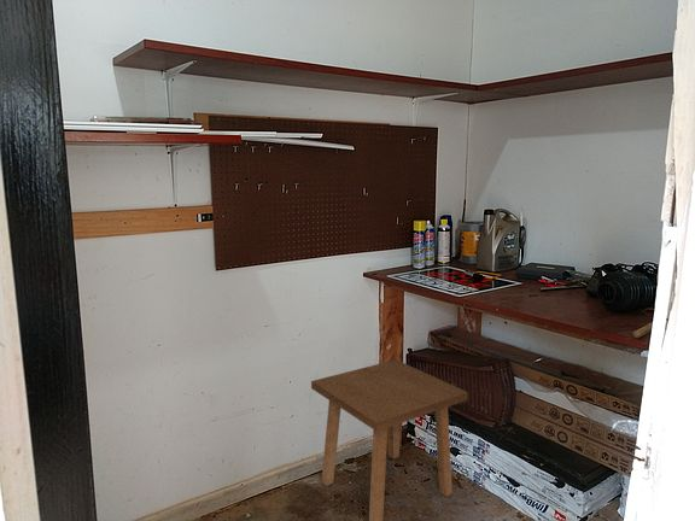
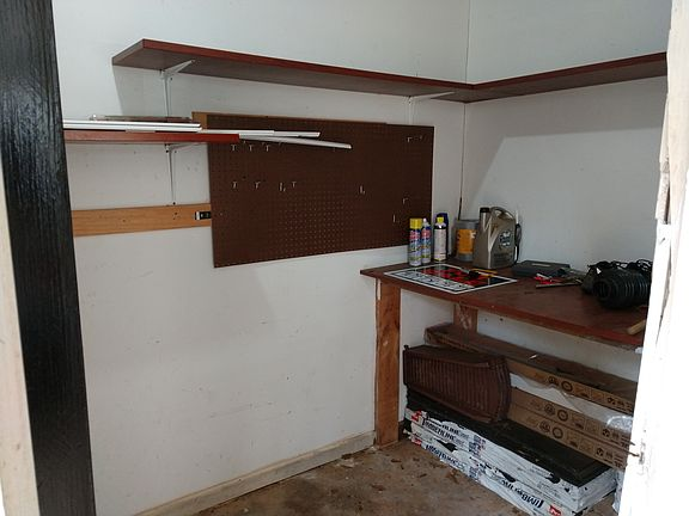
- stool (386, 438)
